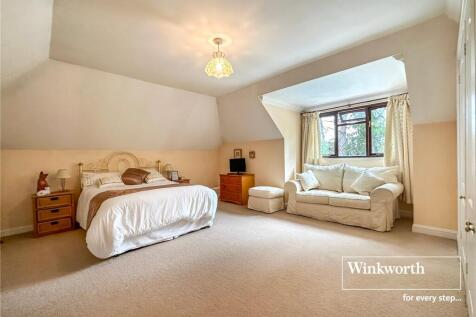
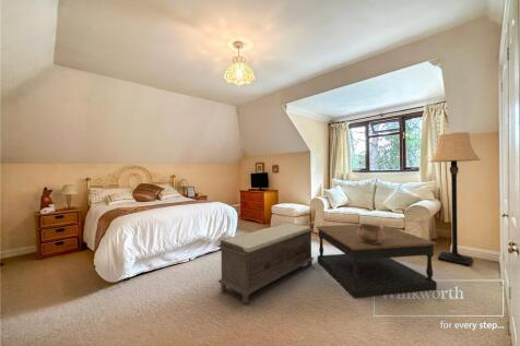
+ bench (271, 254)
+ lamp (453, 196)
+ coffee table (368, 253)
+ ceramic pot (370, 232)
